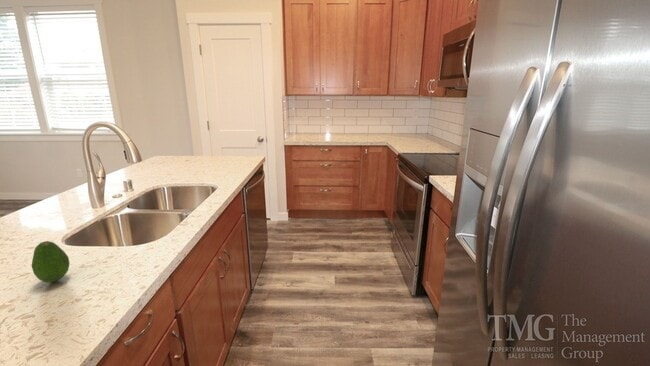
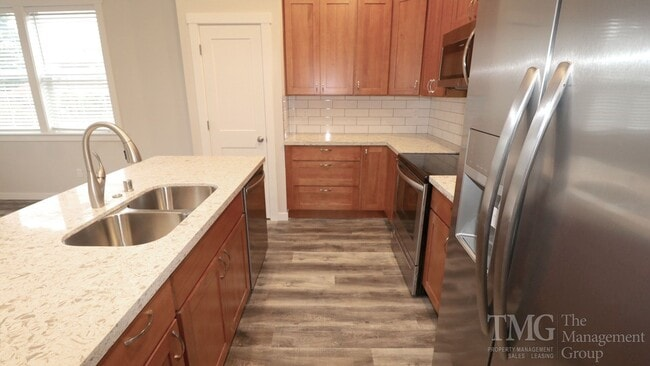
- fruit (50, 261)
